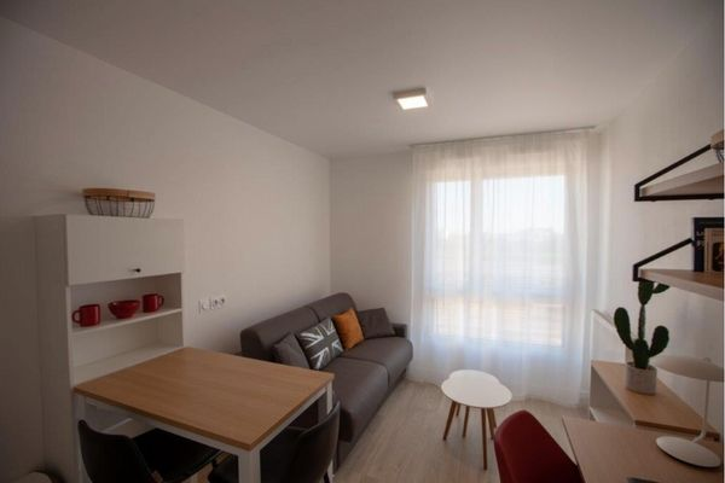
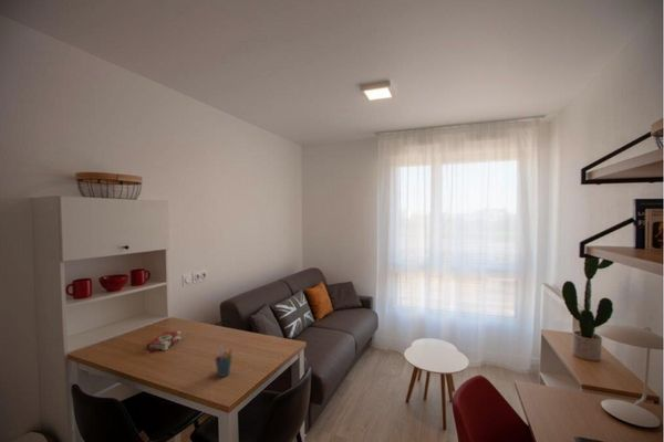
+ book (164, 340)
+ pen holder (224, 360)
